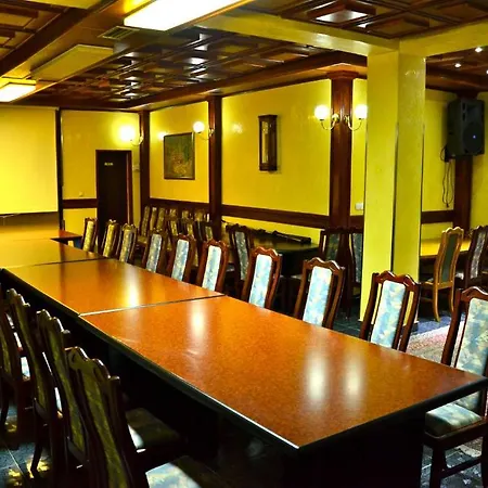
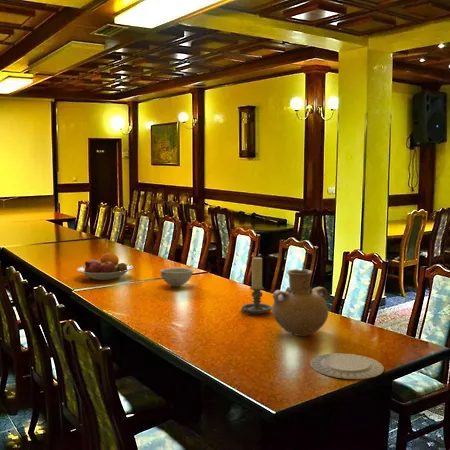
+ vase (299, 302)
+ bowl (176, 277)
+ chinaware (346, 363)
+ candle holder (254, 284)
+ fruit bowl (105, 265)
